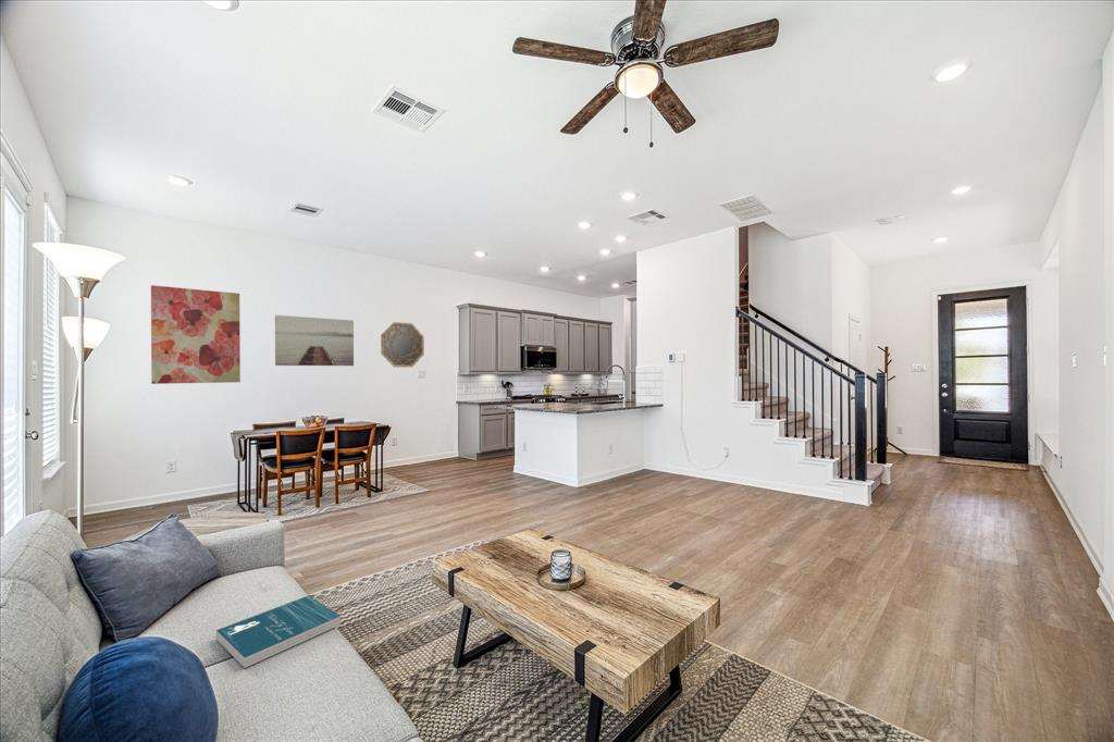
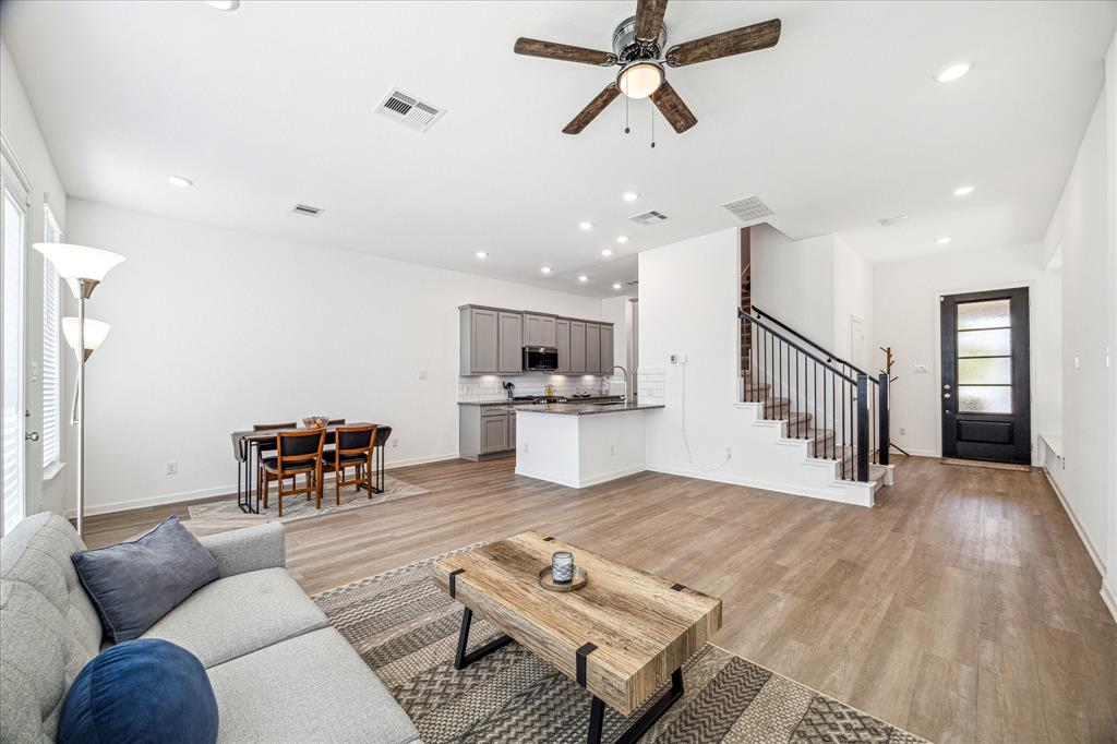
- wall art (315, 342)
- book (280, 627)
- home mirror (403, 345)
- wall art (197, 336)
